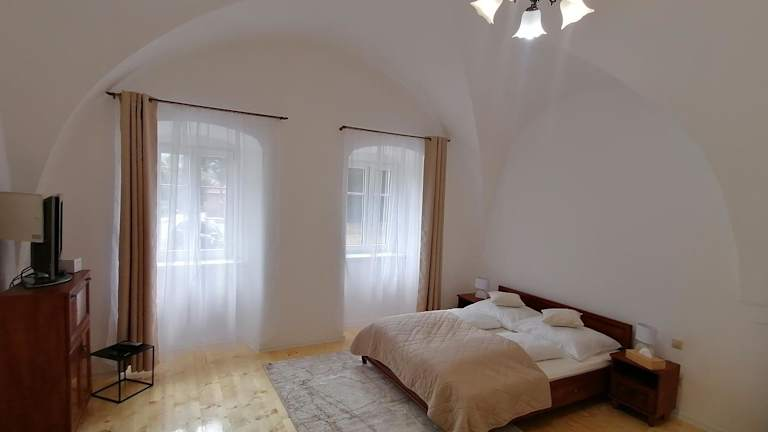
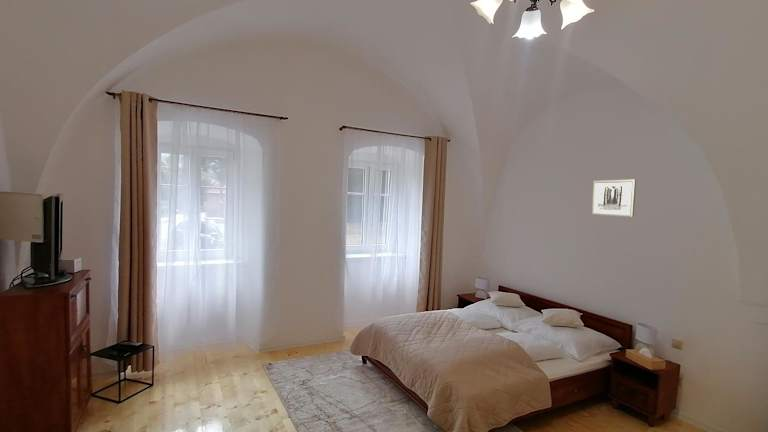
+ wall art (612, 198)
